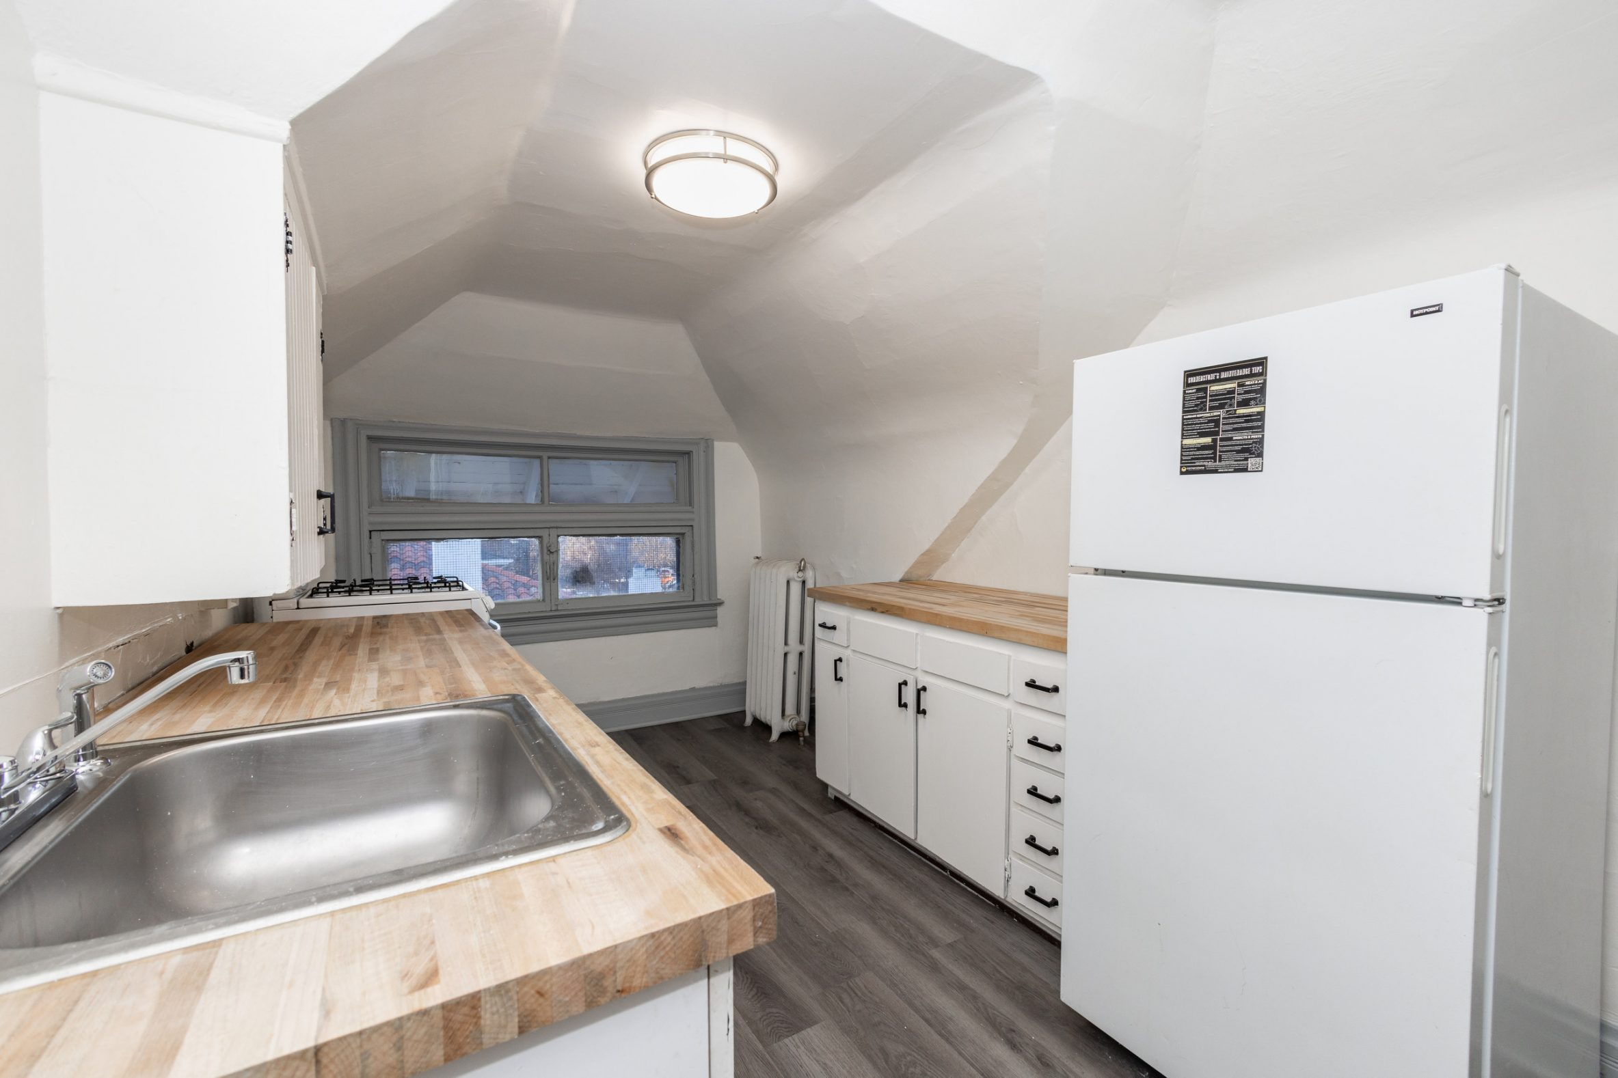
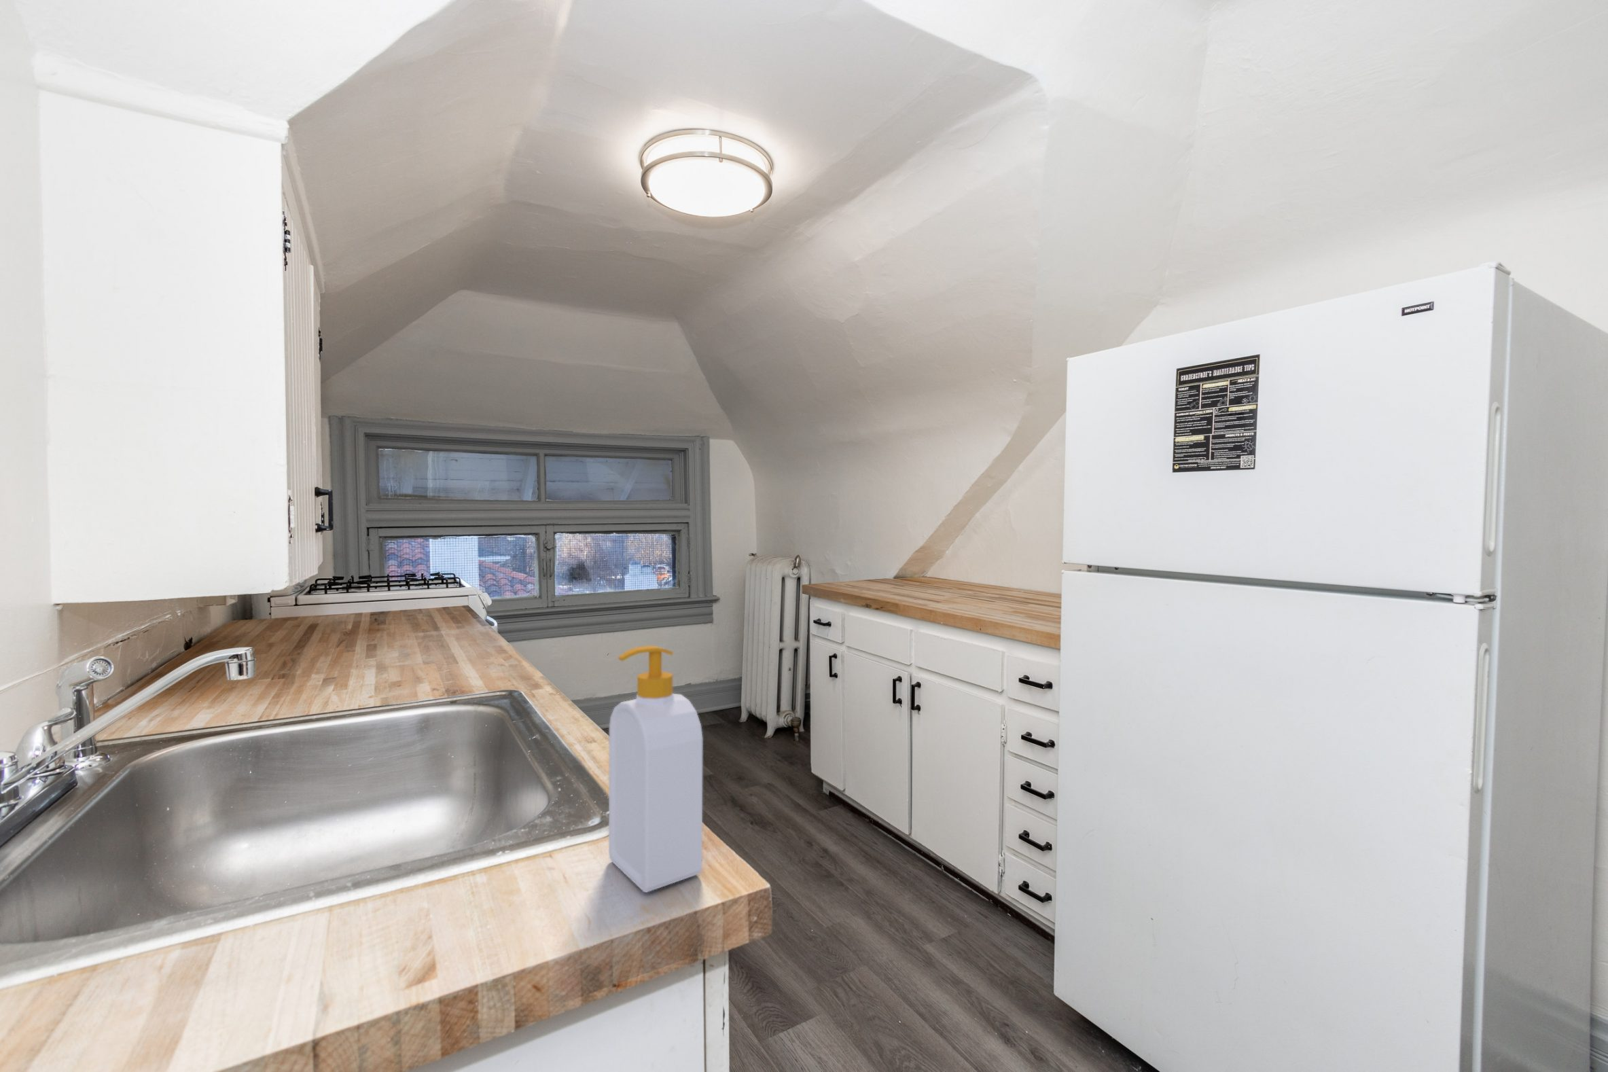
+ soap bottle (652, 757)
